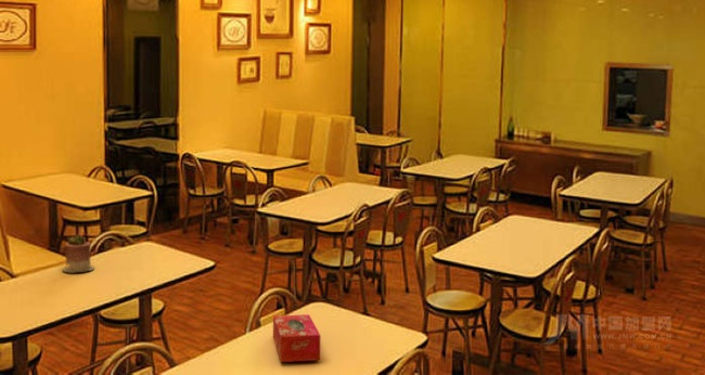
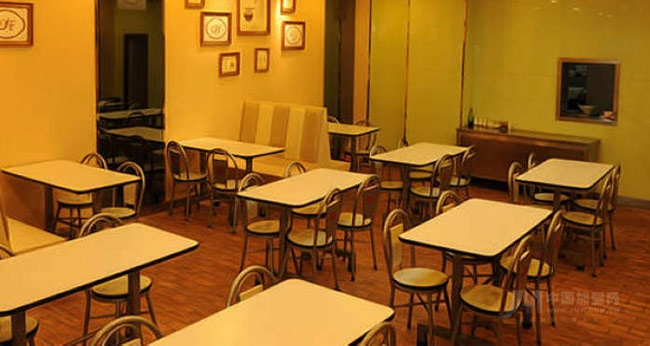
- tissue box (295, 337)
- succulent planter (78, 253)
